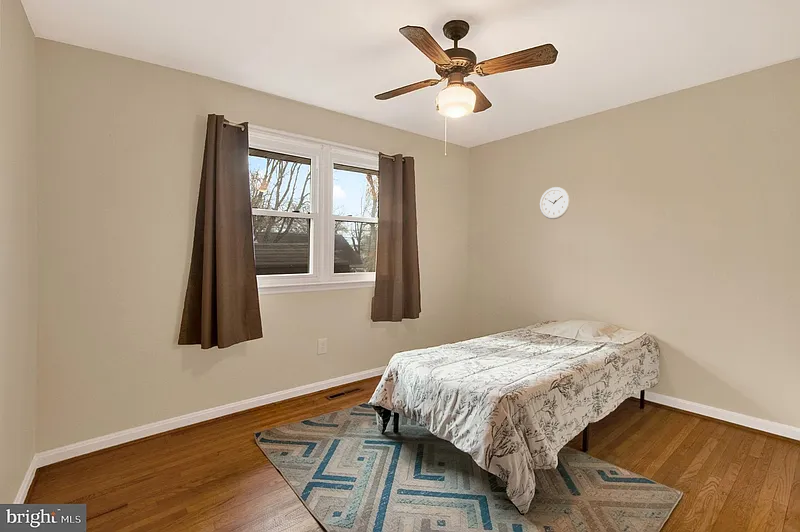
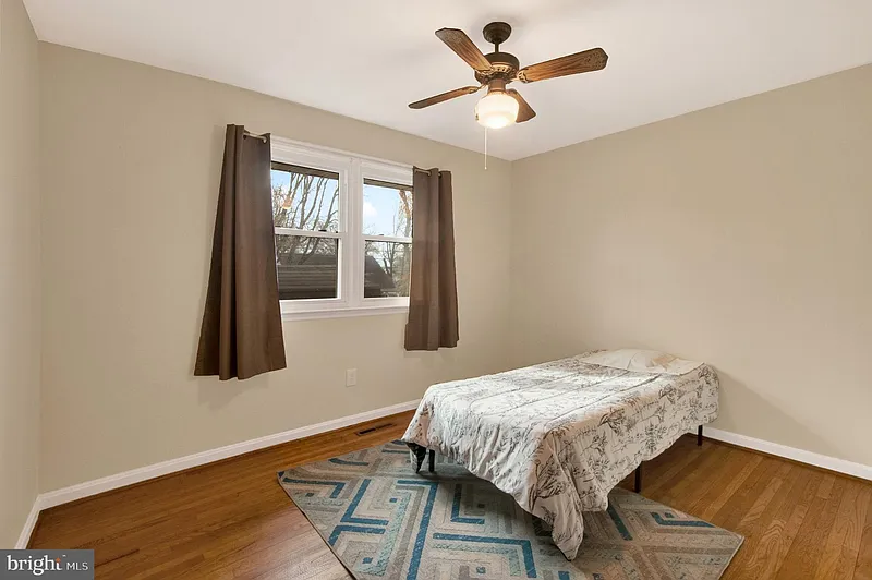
- wall clock (553, 203)
